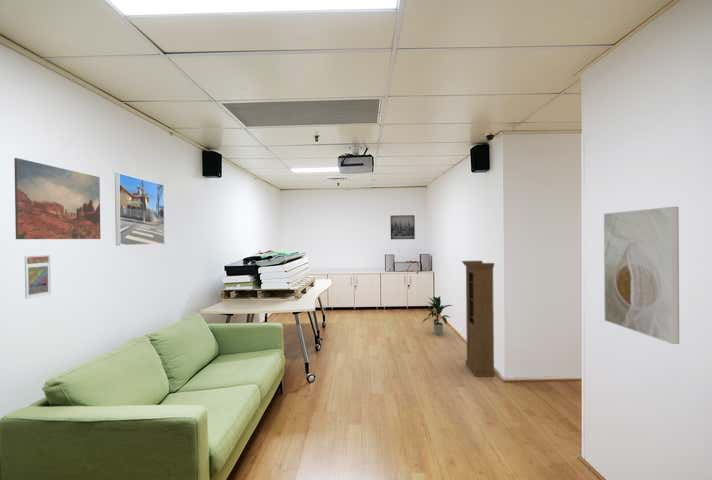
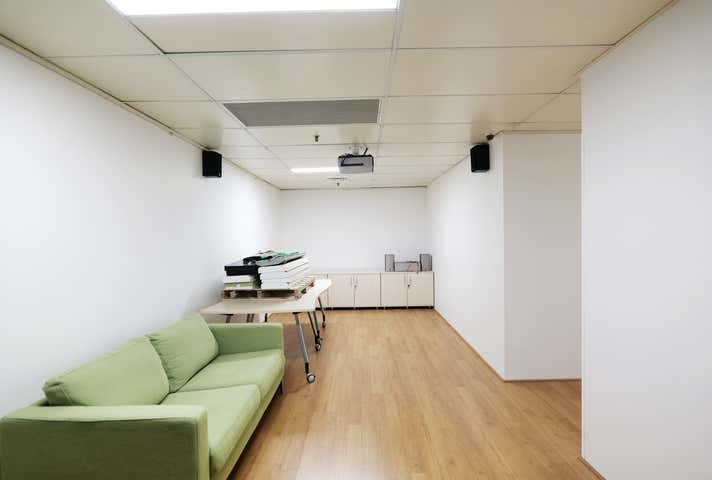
- wall art (63, 204)
- wall art (402, 227)
- trading card display case (38, 276)
- cabinet (477, 316)
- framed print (142, 212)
- indoor plant (437, 314)
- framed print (636, 270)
